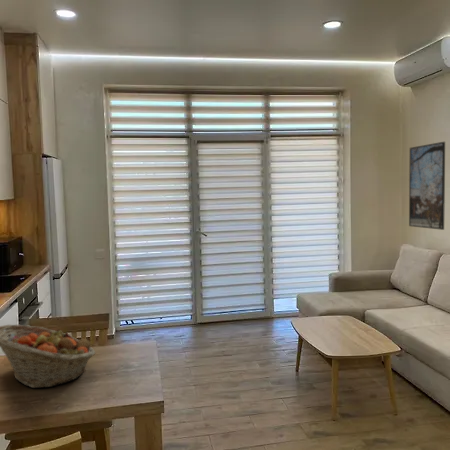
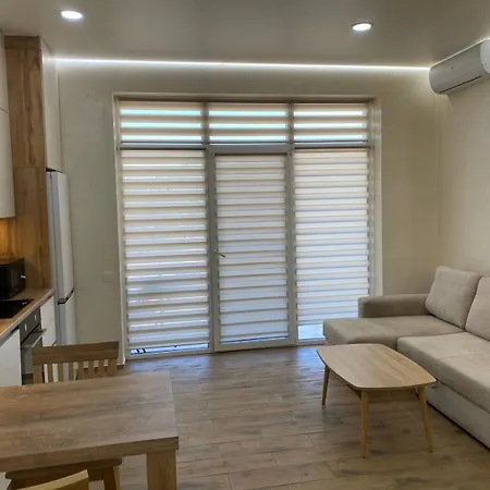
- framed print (426, 186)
- fruit basket (44, 349)
